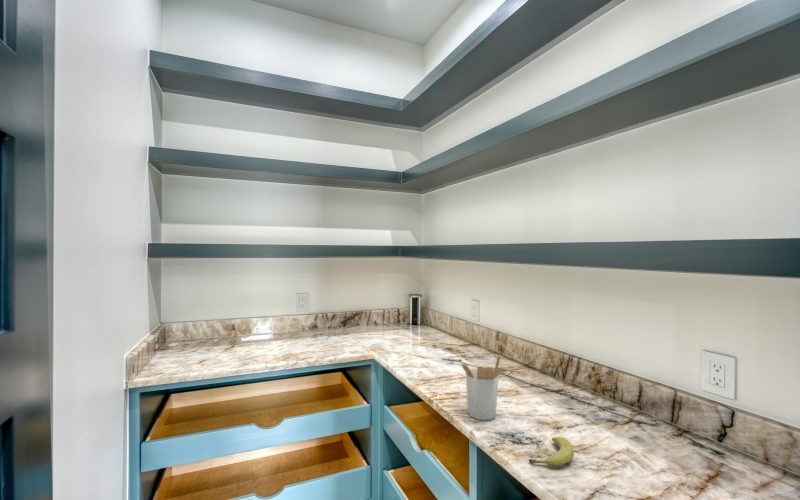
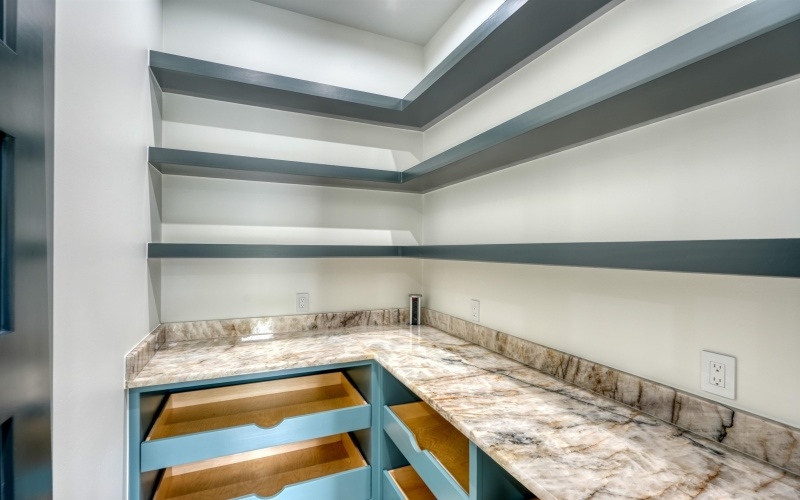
- utensil holder (484, 387)
- fruit (556, 452)
